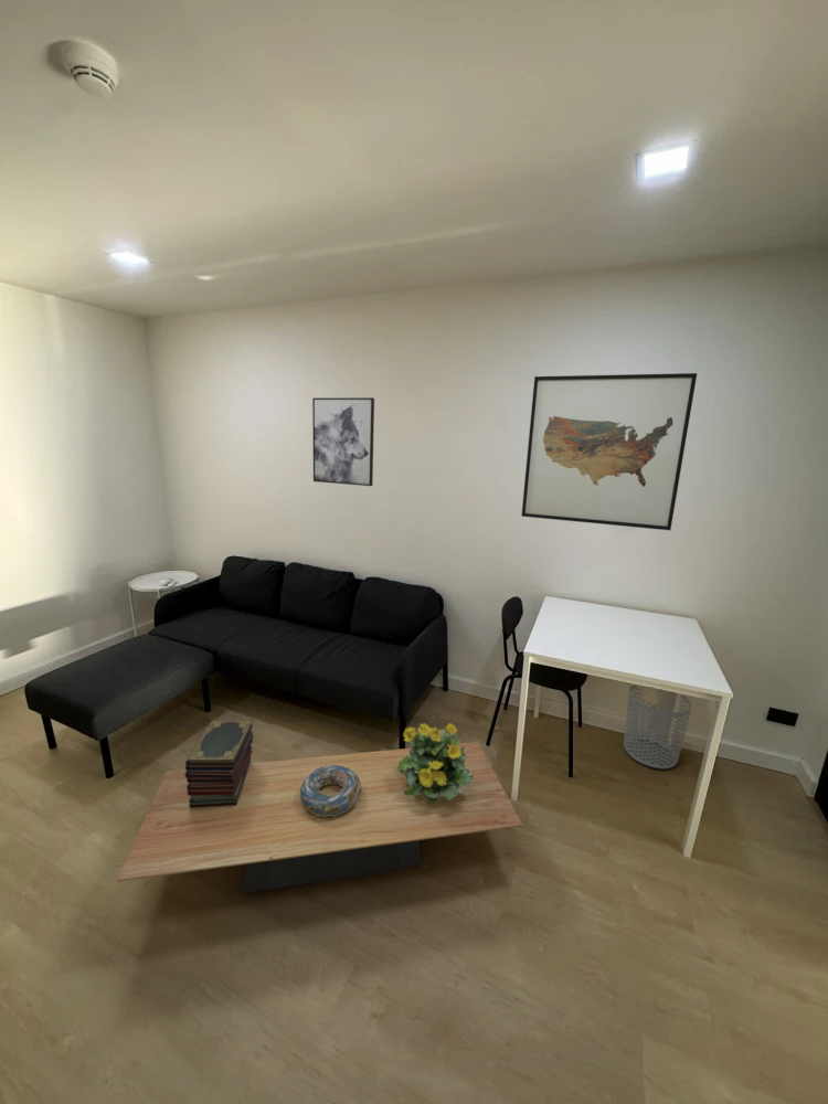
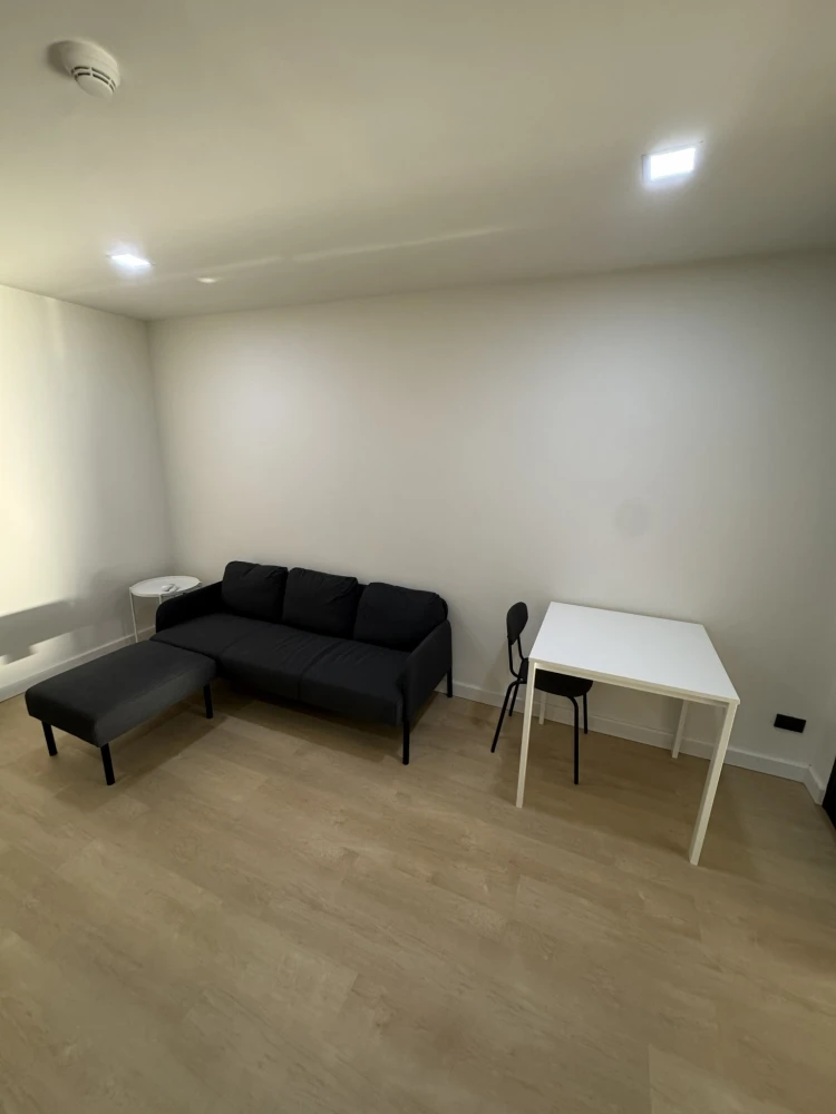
- coffee table (335, 826)
- wall art (342, 442)
- decorative bowl (330, 794)
- waste bin (654, 725)
- book stack (222, 761)
- flowering plant (434, 755)
- wall art (601, 452)
